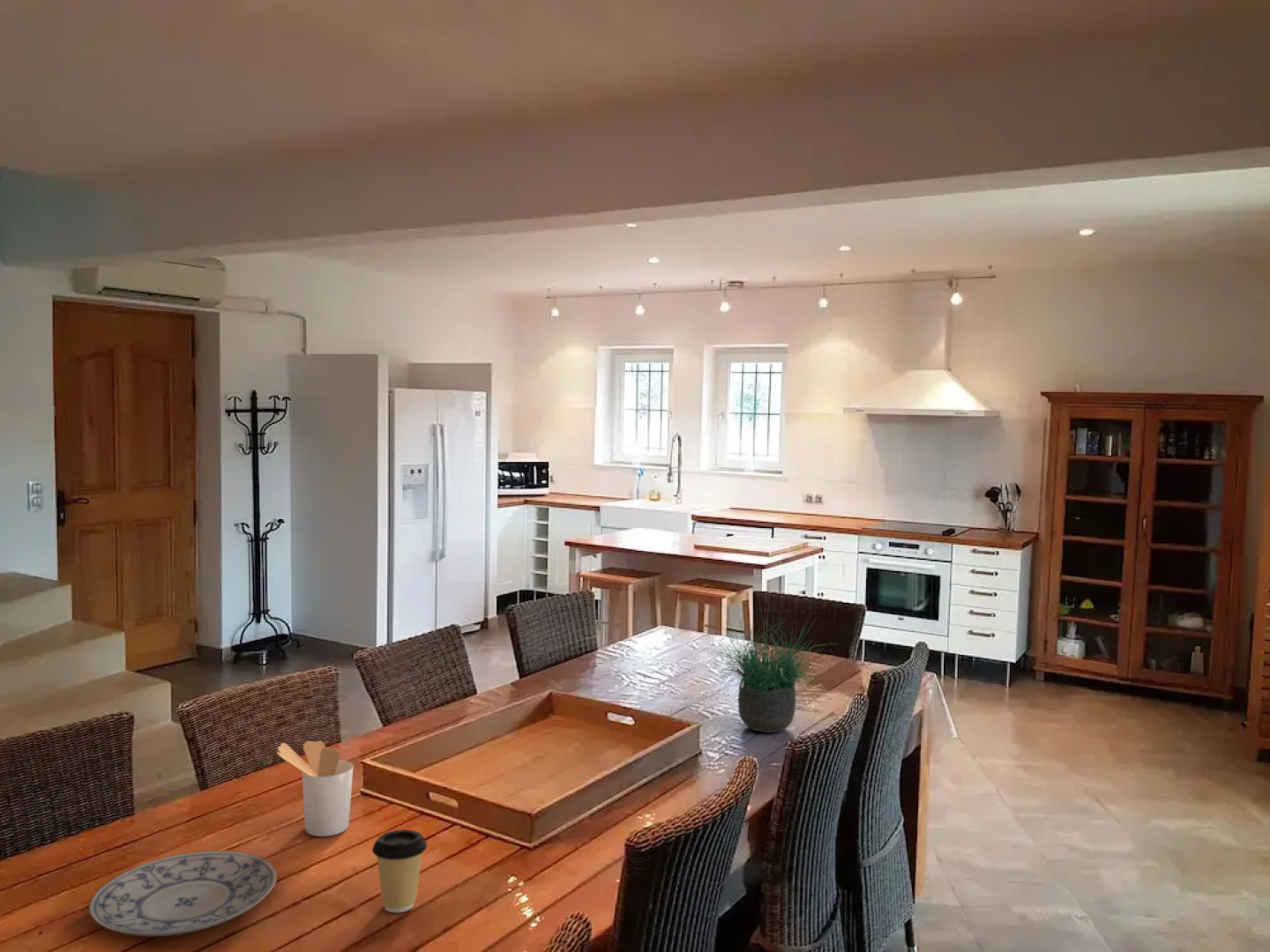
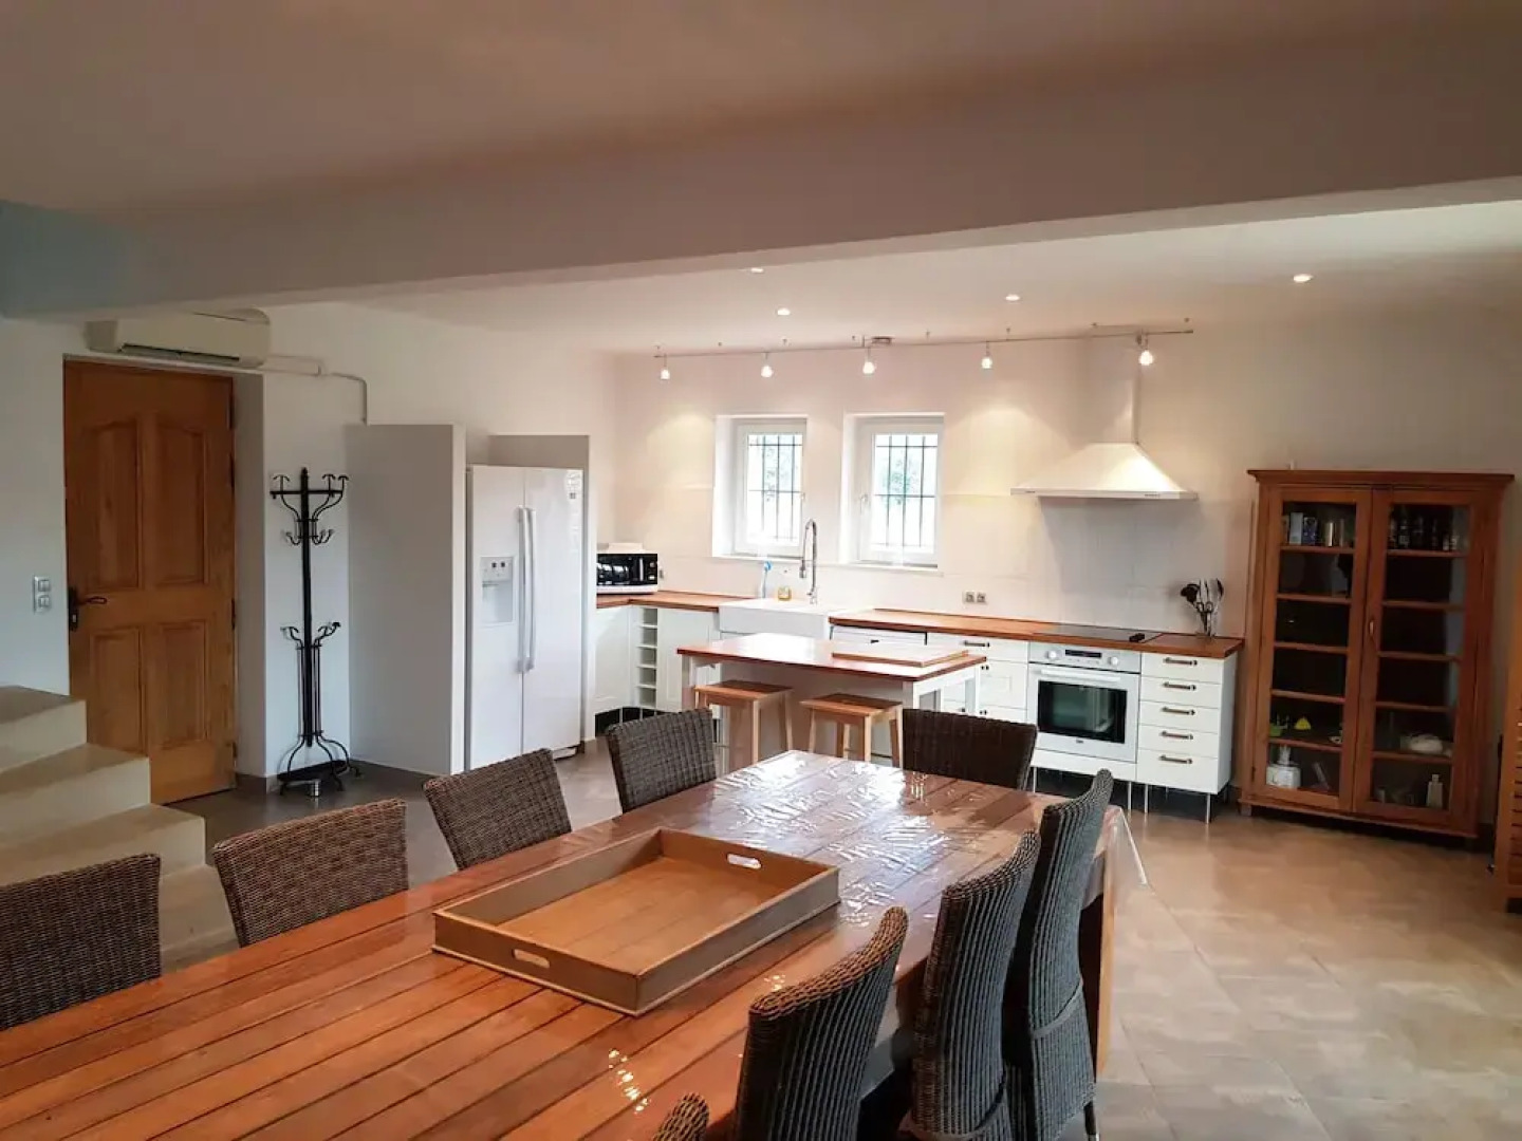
- plate (186, 896)
- coffee cup (400, 870)
- utensil holder (314, 785)
- potted plant (768, 664)
